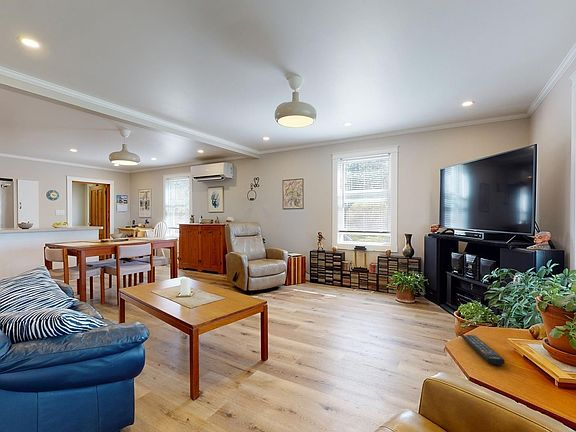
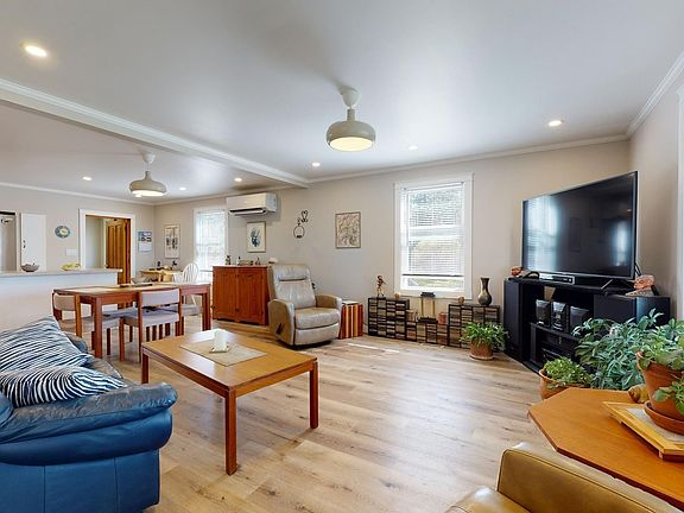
- remote control (480, 347)
